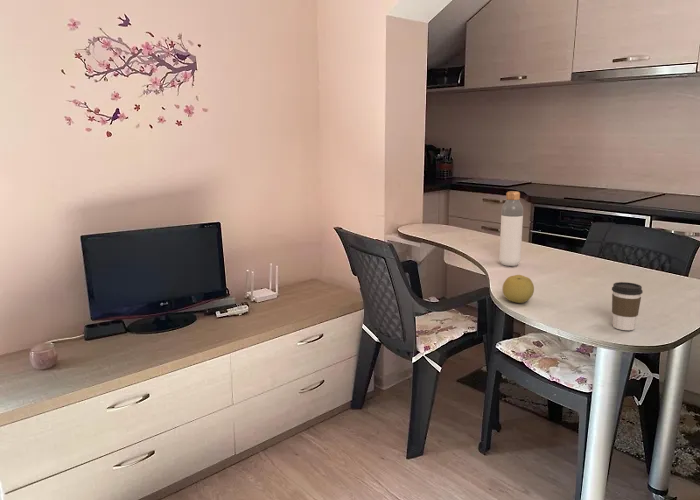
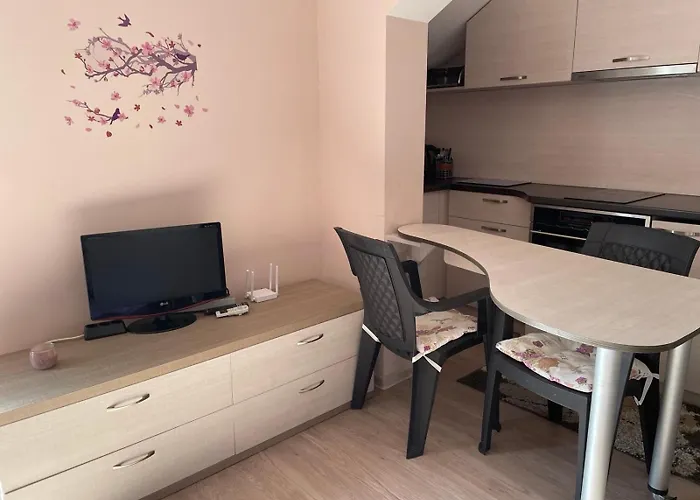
- coffee cup (625, 306)
- bottle (511, 228)
- fruit (518, 288)
